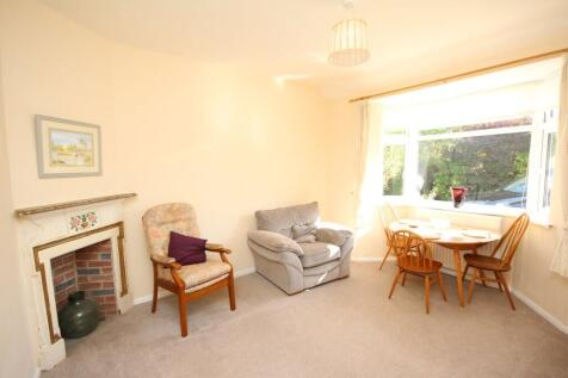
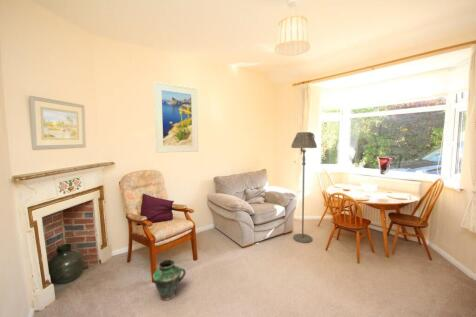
+ floor lamp (303, 186)
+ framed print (177, 119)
+ vase (170, 278)
